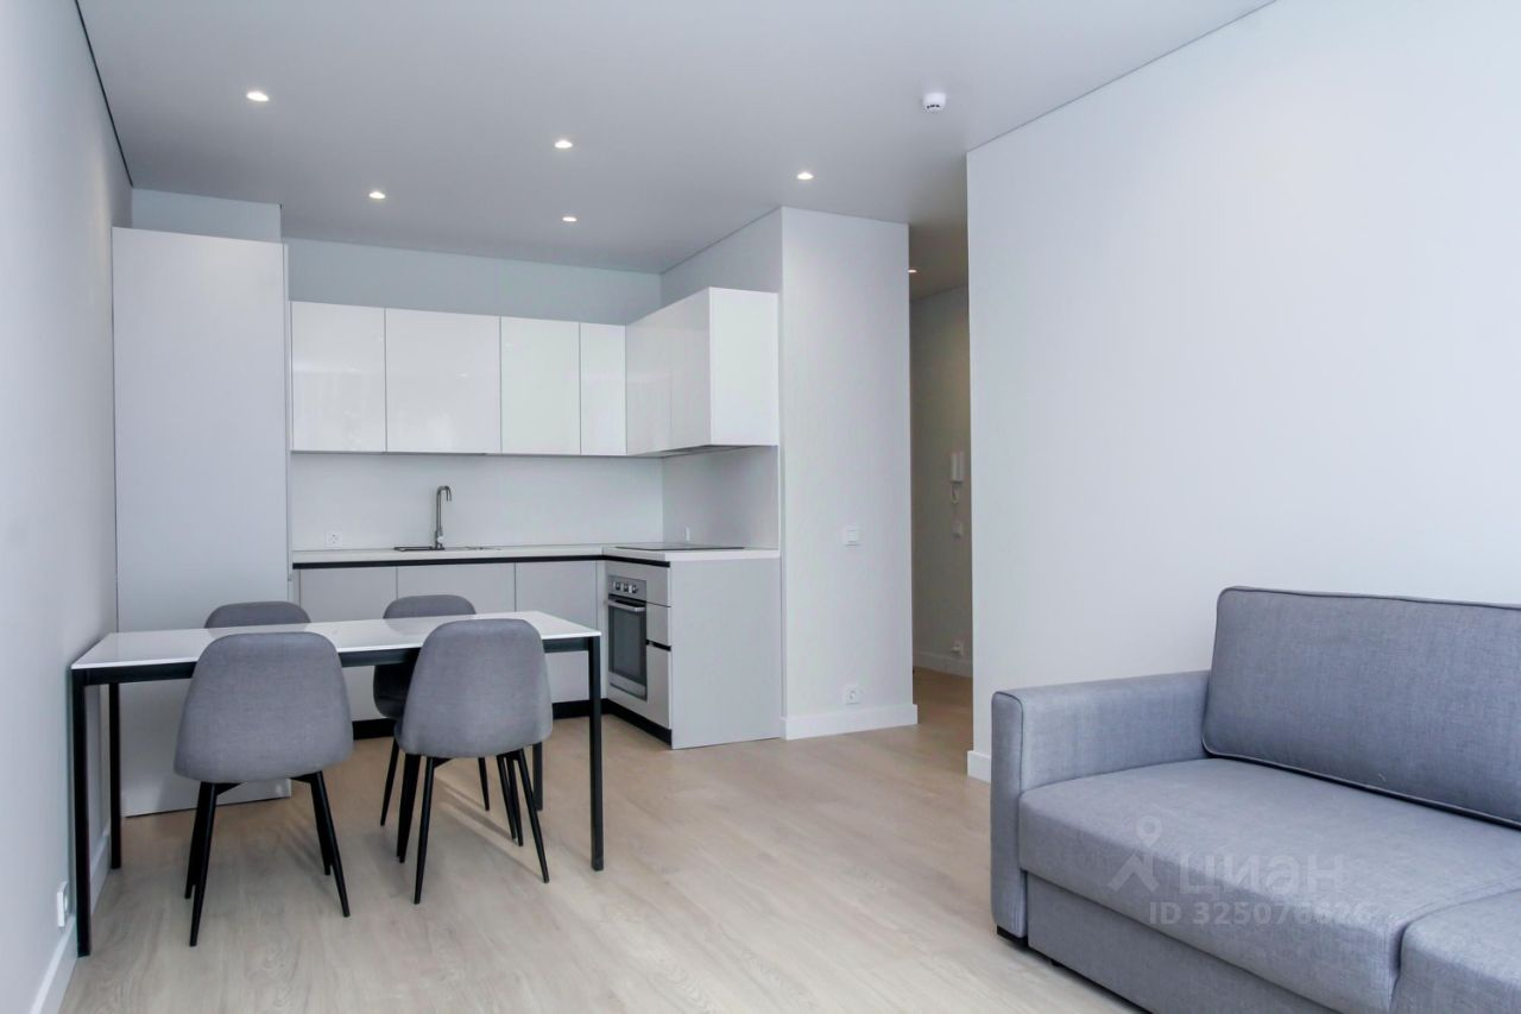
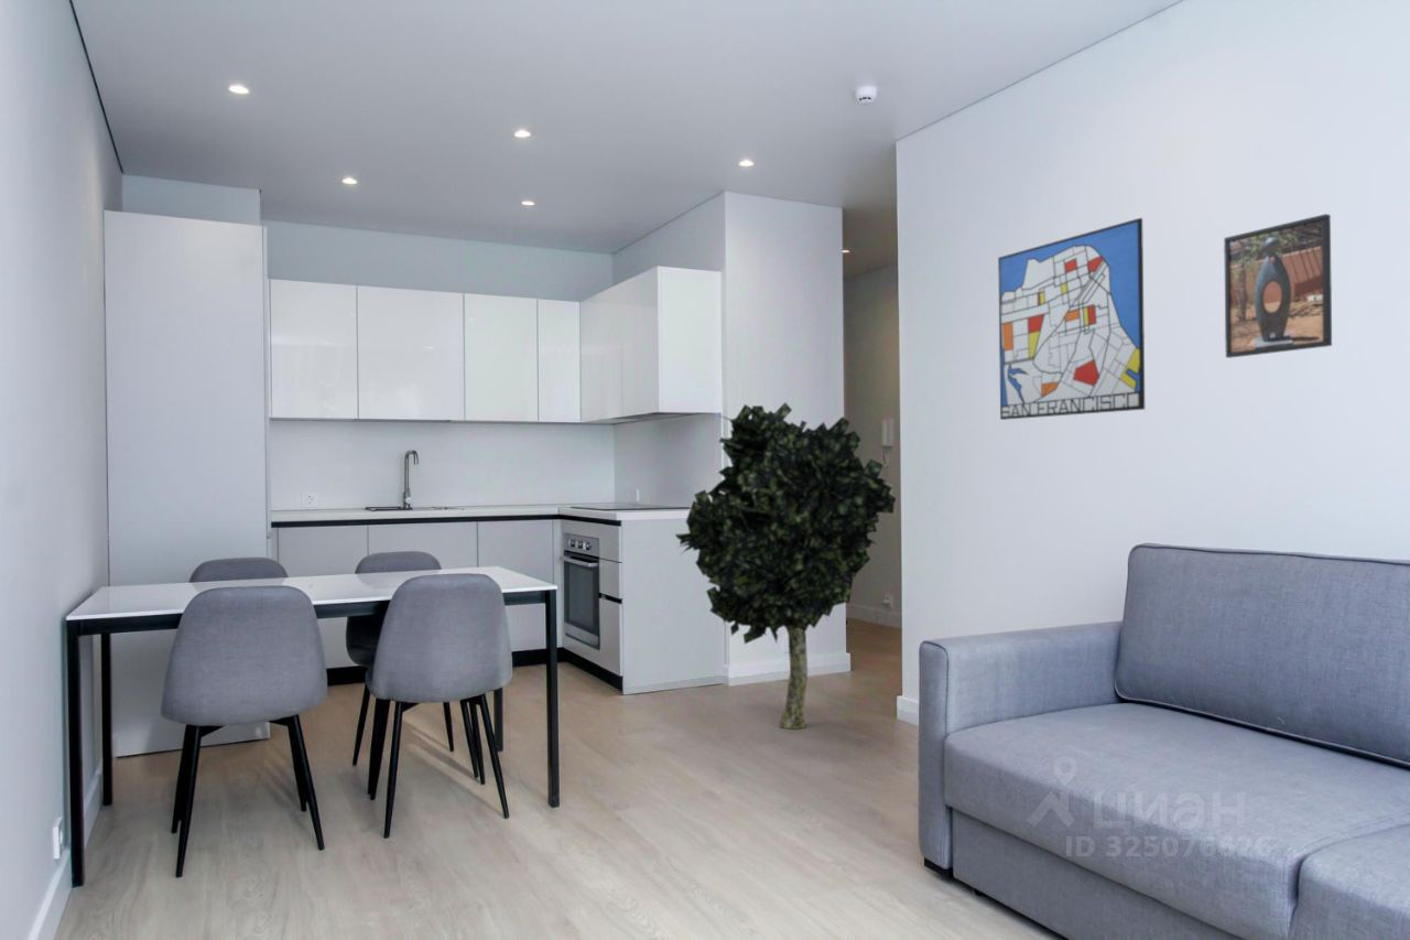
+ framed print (1275, 289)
+ wall art (1065, 326)
+ tree (794, 564)
